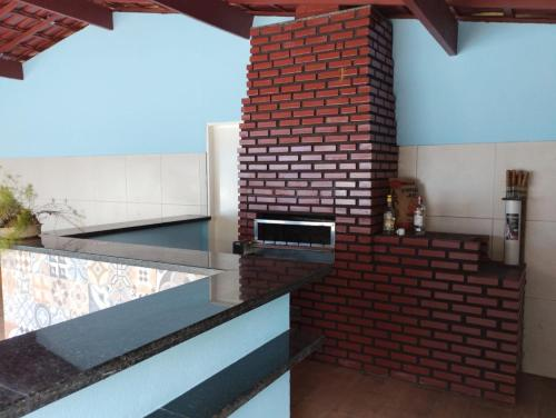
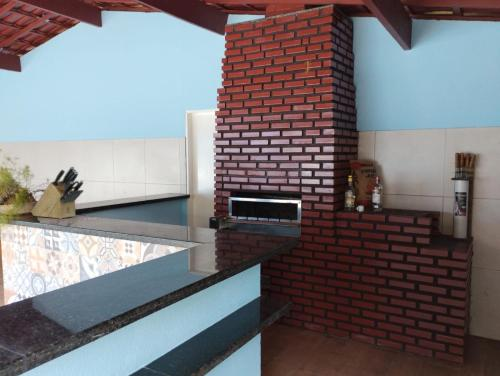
+ knife block (57, 191)
